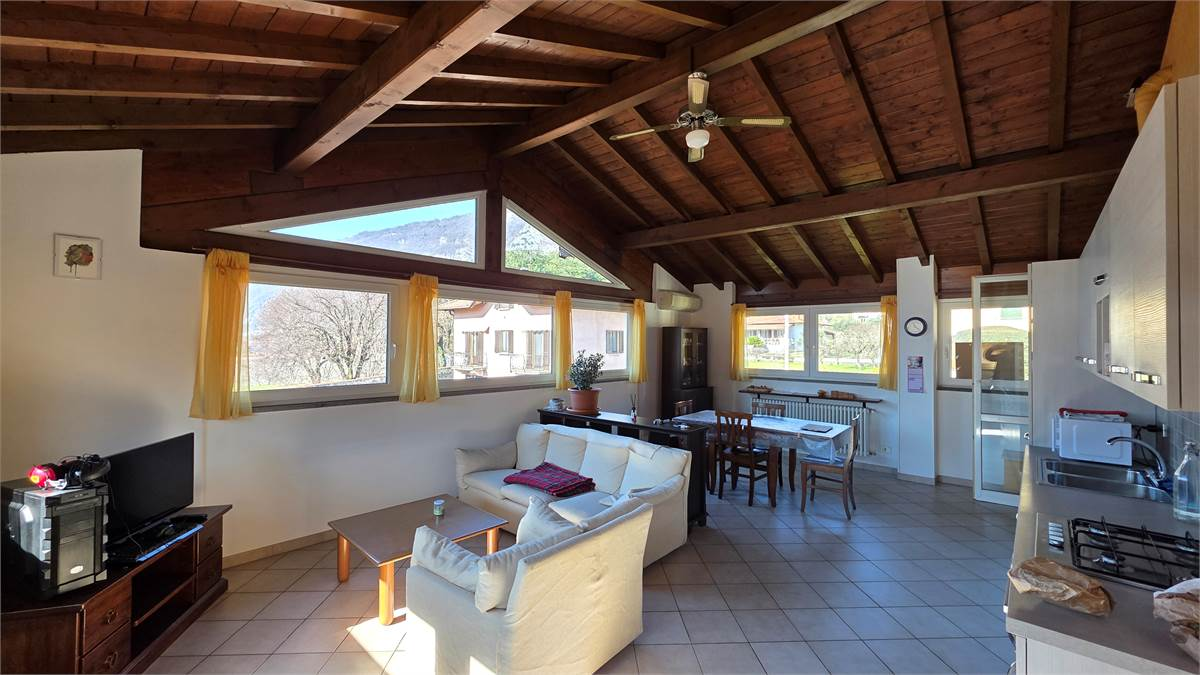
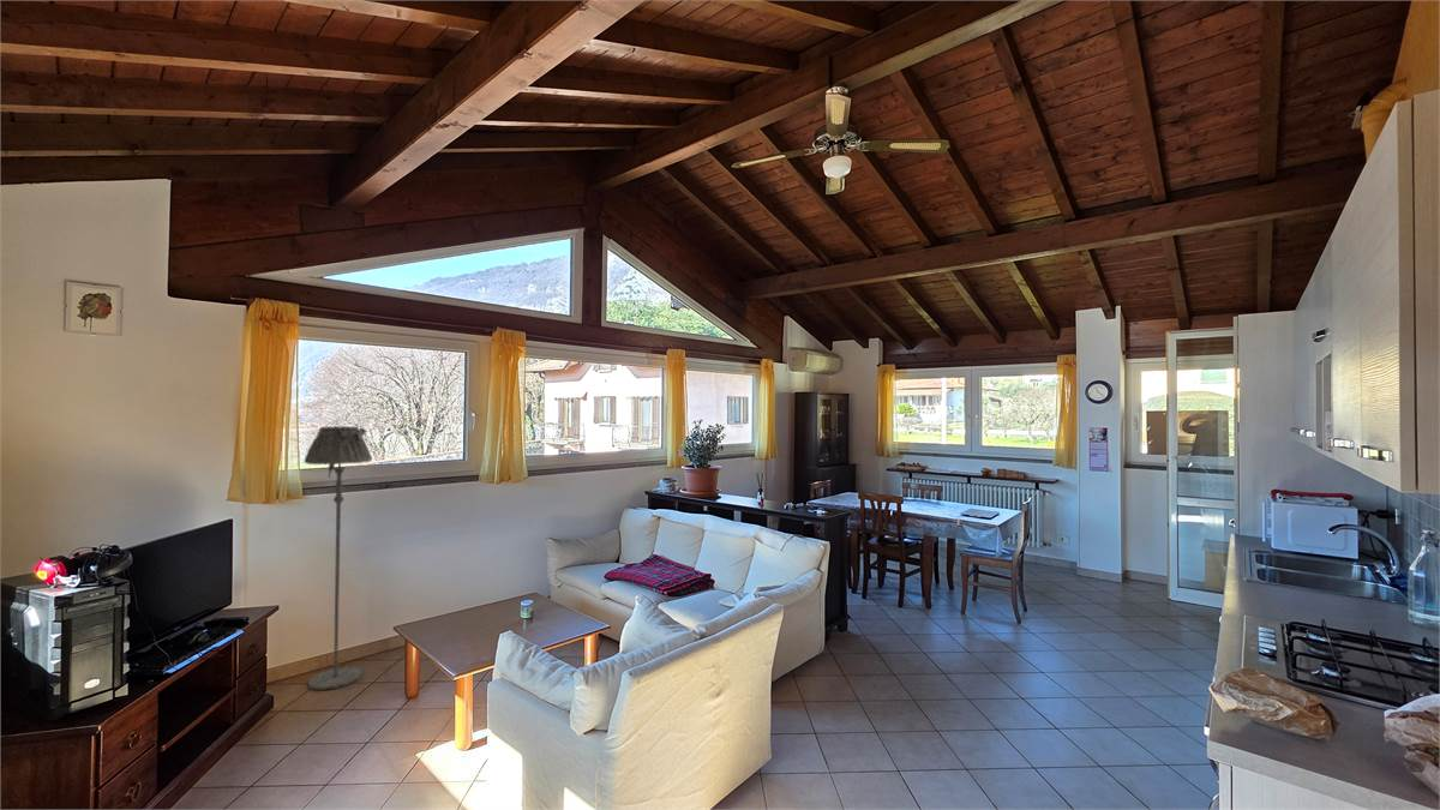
+ floor lamp (337, 552)
